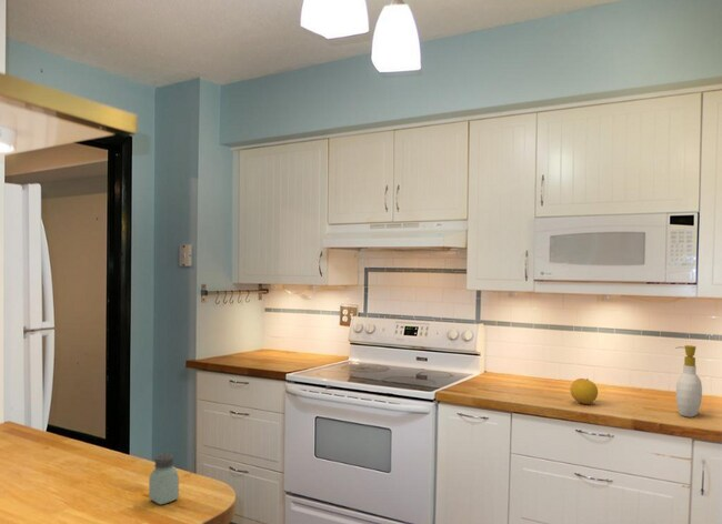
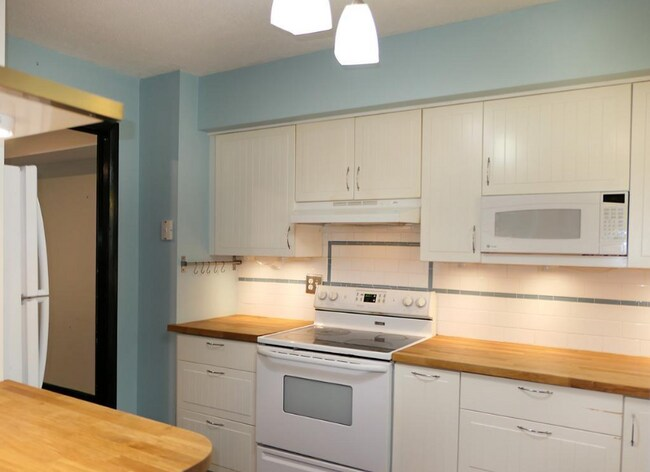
- fruit (583, 391)
- saltshaker (163, 477)
- soap bottle (688, 380)
